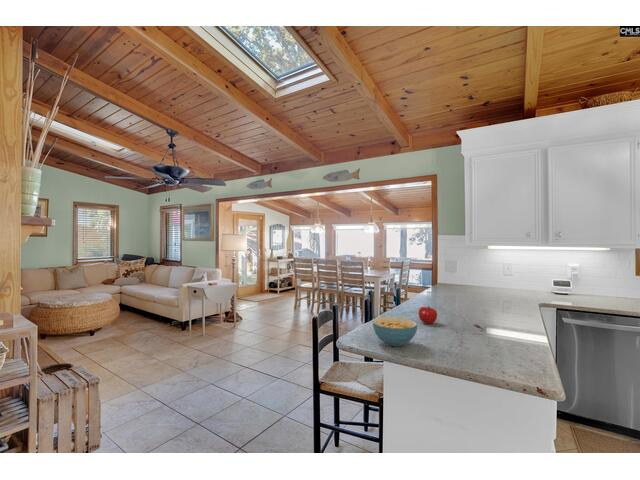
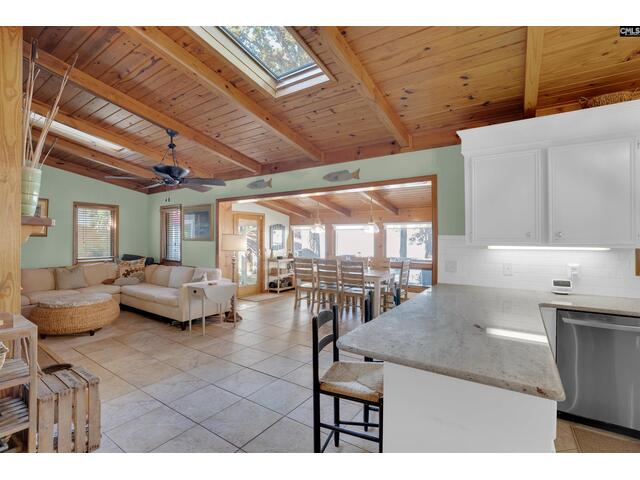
- fruit (427, 314)
- cereal bowl (394, 333)
